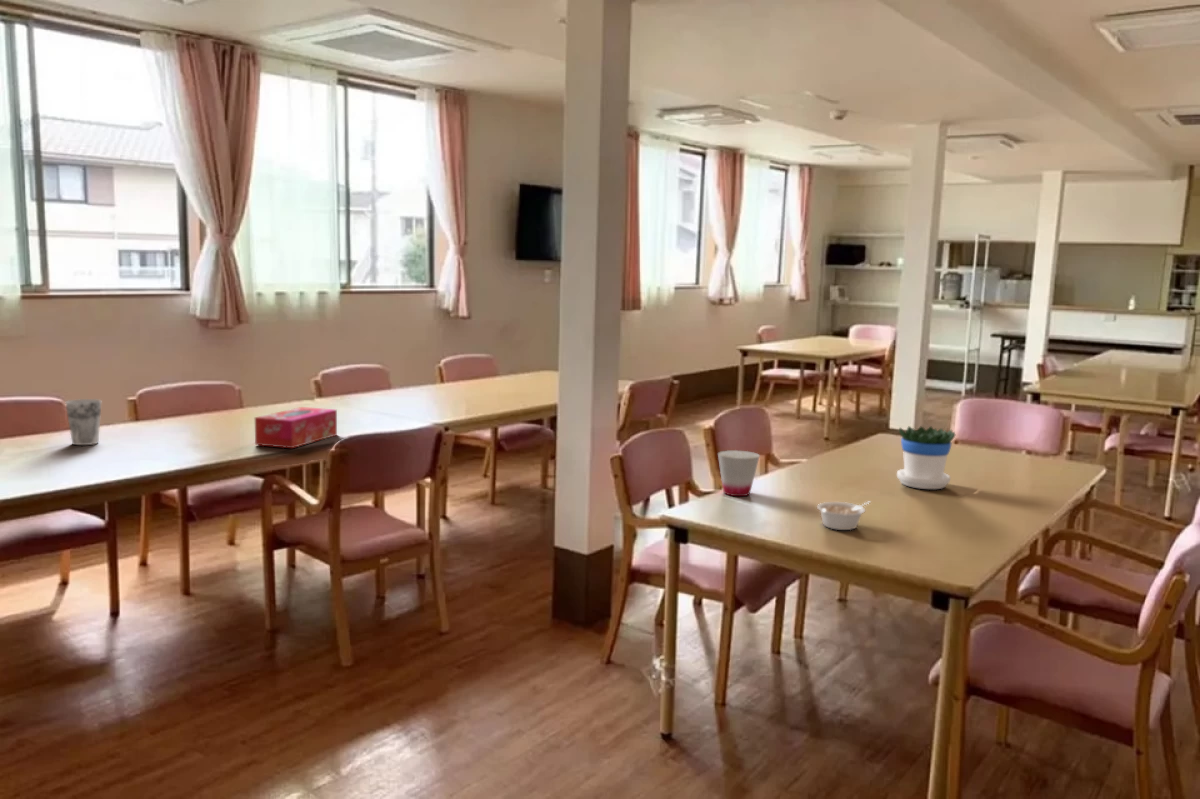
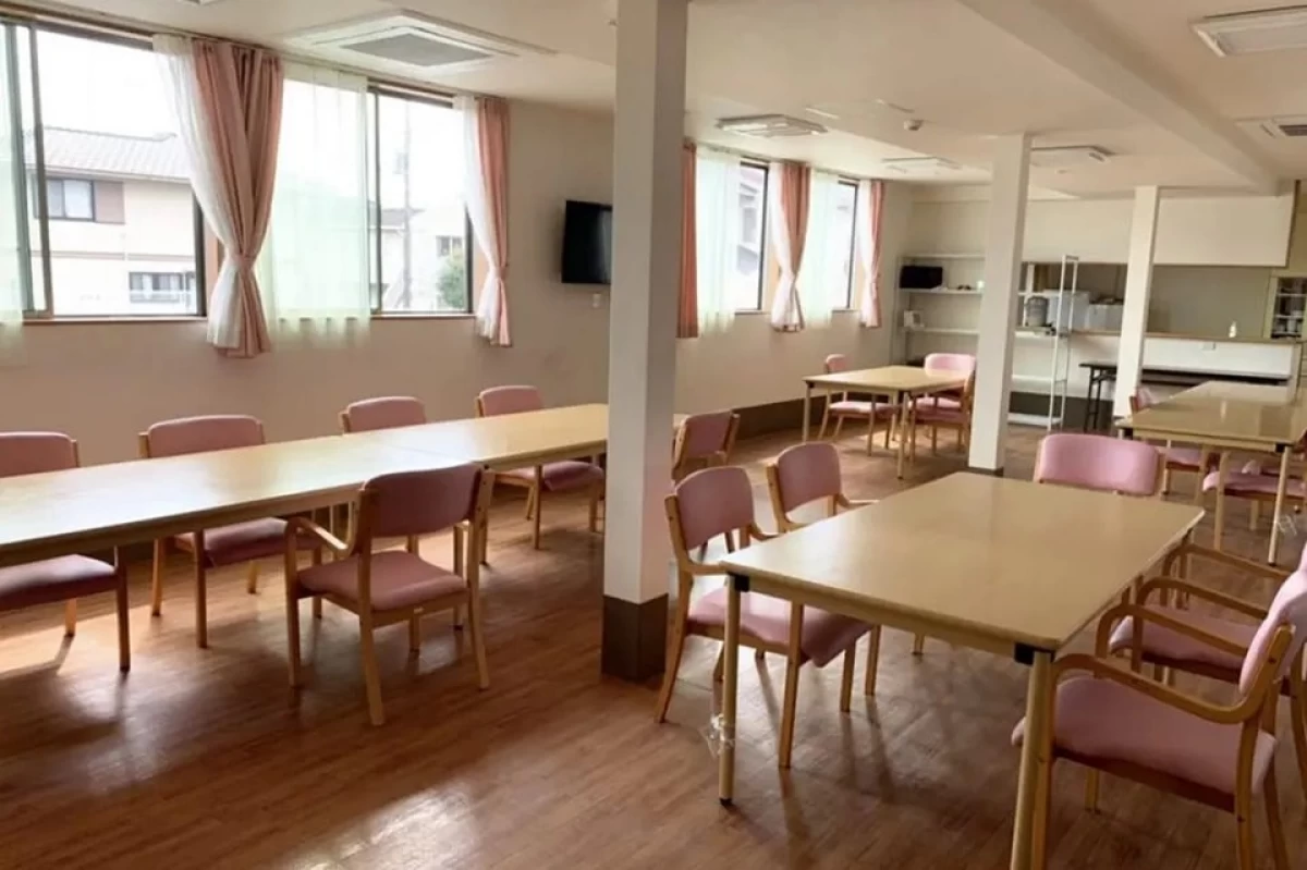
- cup (84, 422)
- legume (841, 514)
- cup (737, 473)
- tissue box (297, 426)
- flowerpot (924, 457)
